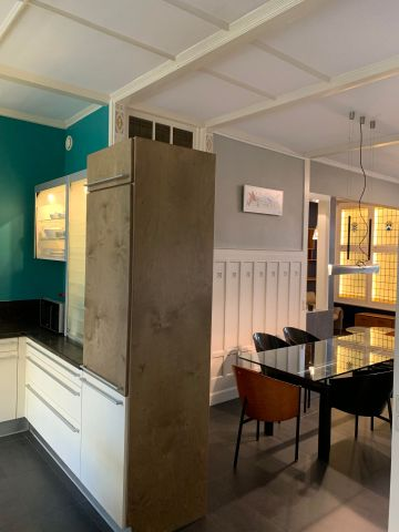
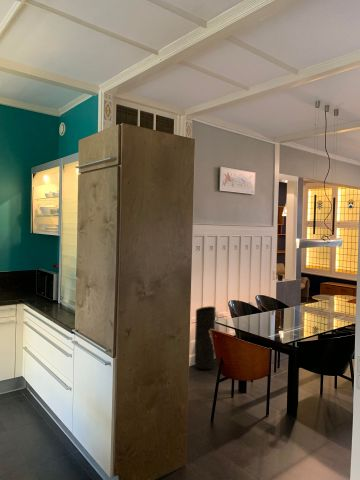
+ trash can (205, 337)
